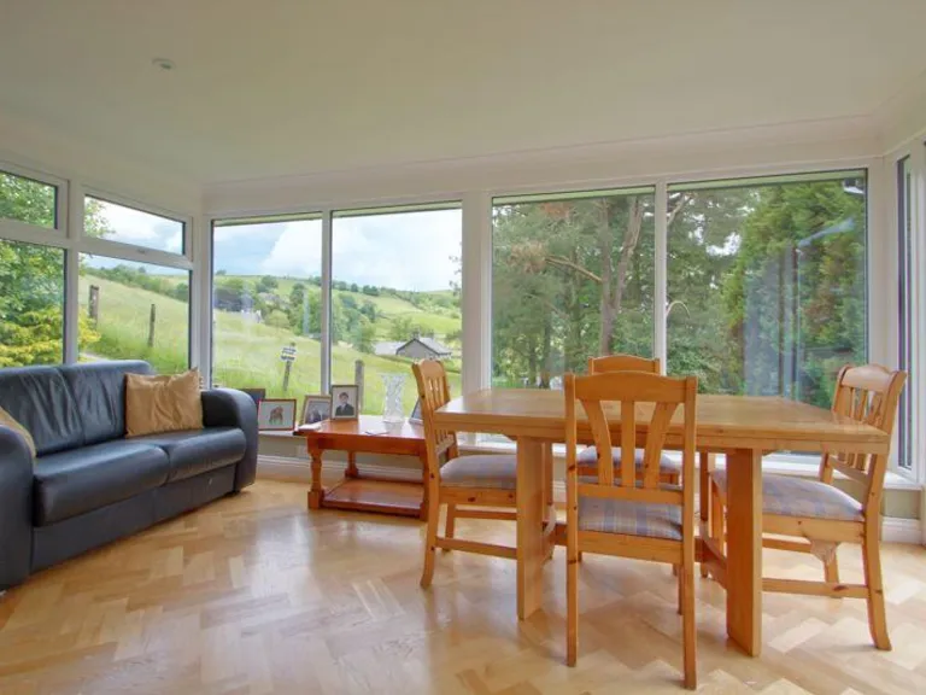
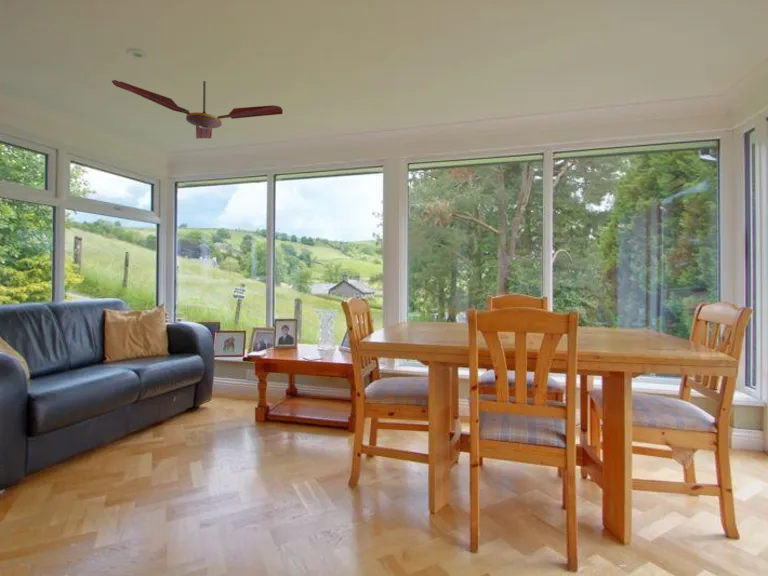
+ ceiling fan (203, 110)
